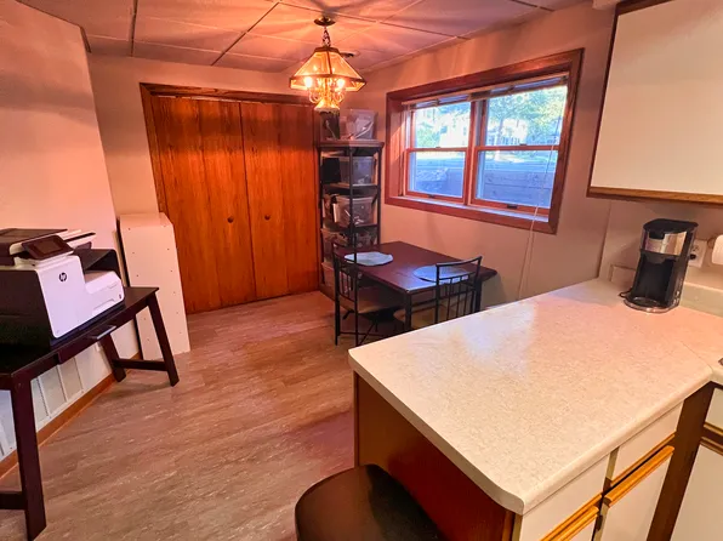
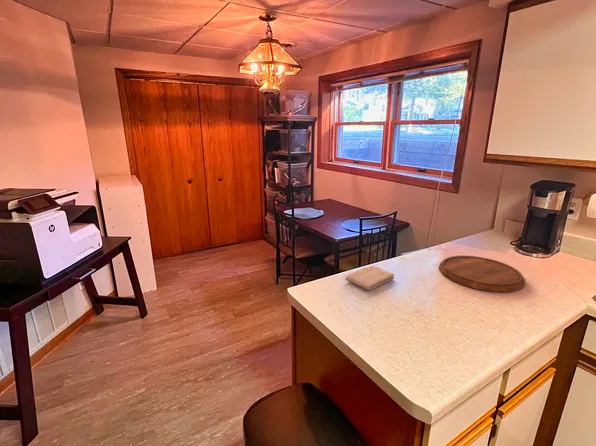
+ cutting board (480, 271)
+ washcloth (370, 276)
